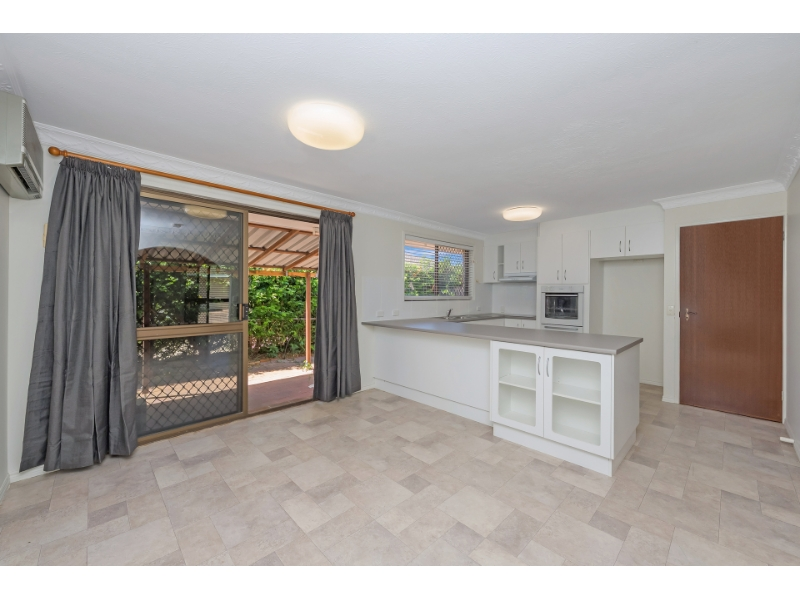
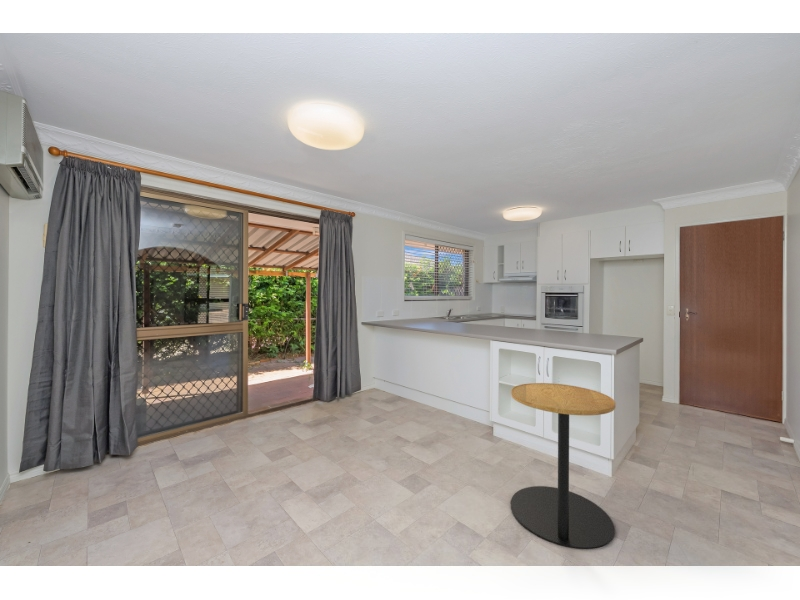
+ side table (559, 454)
